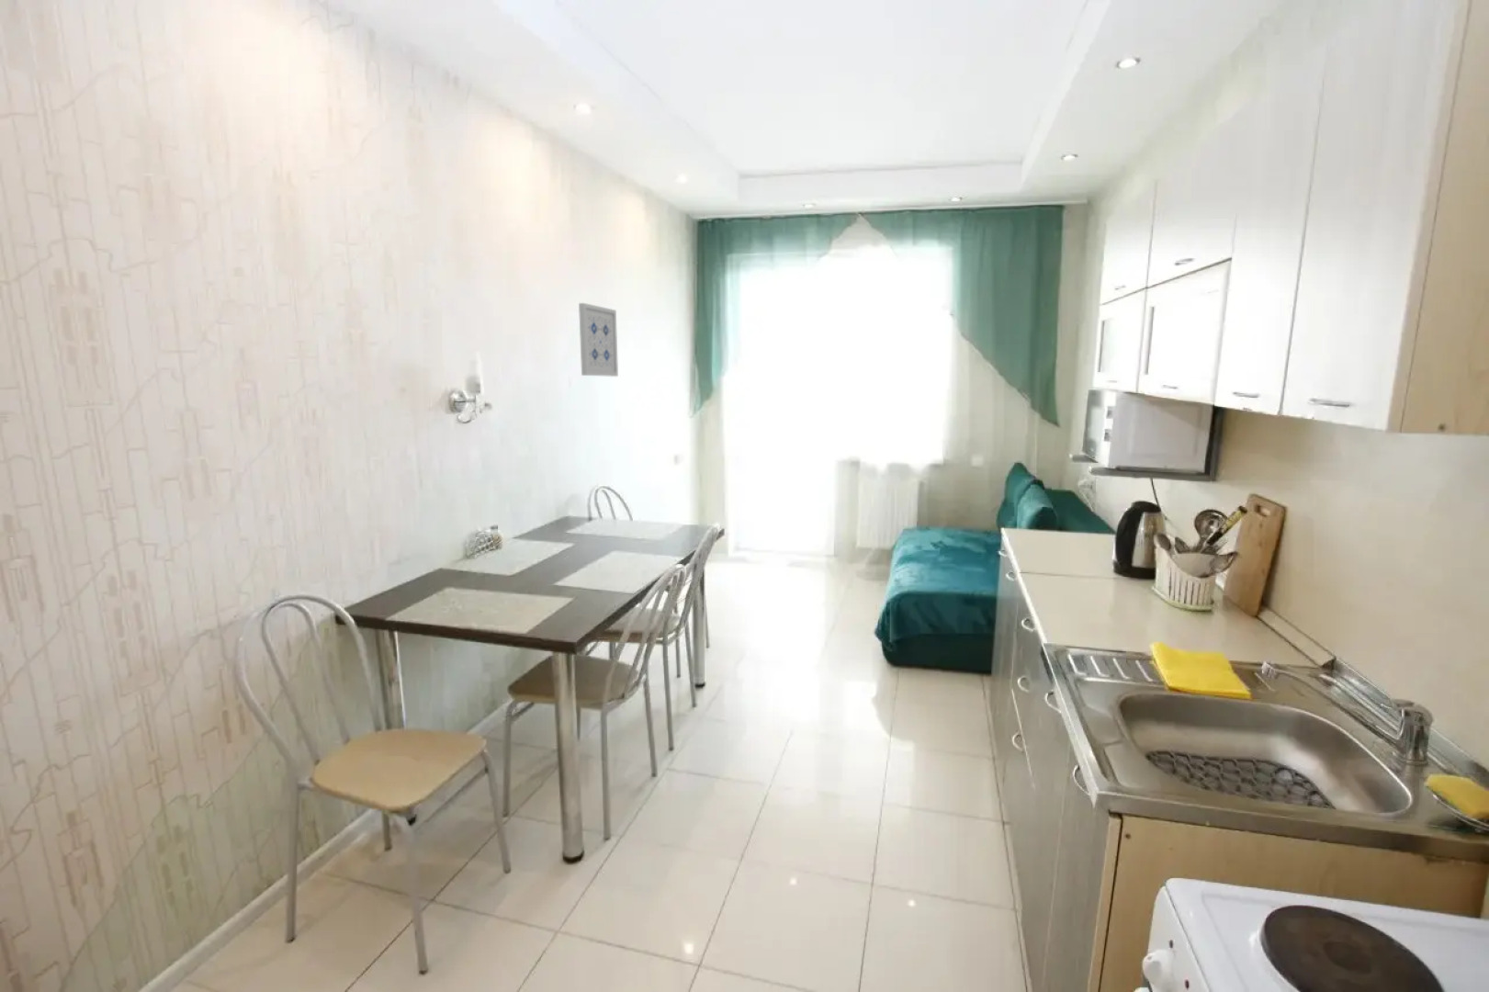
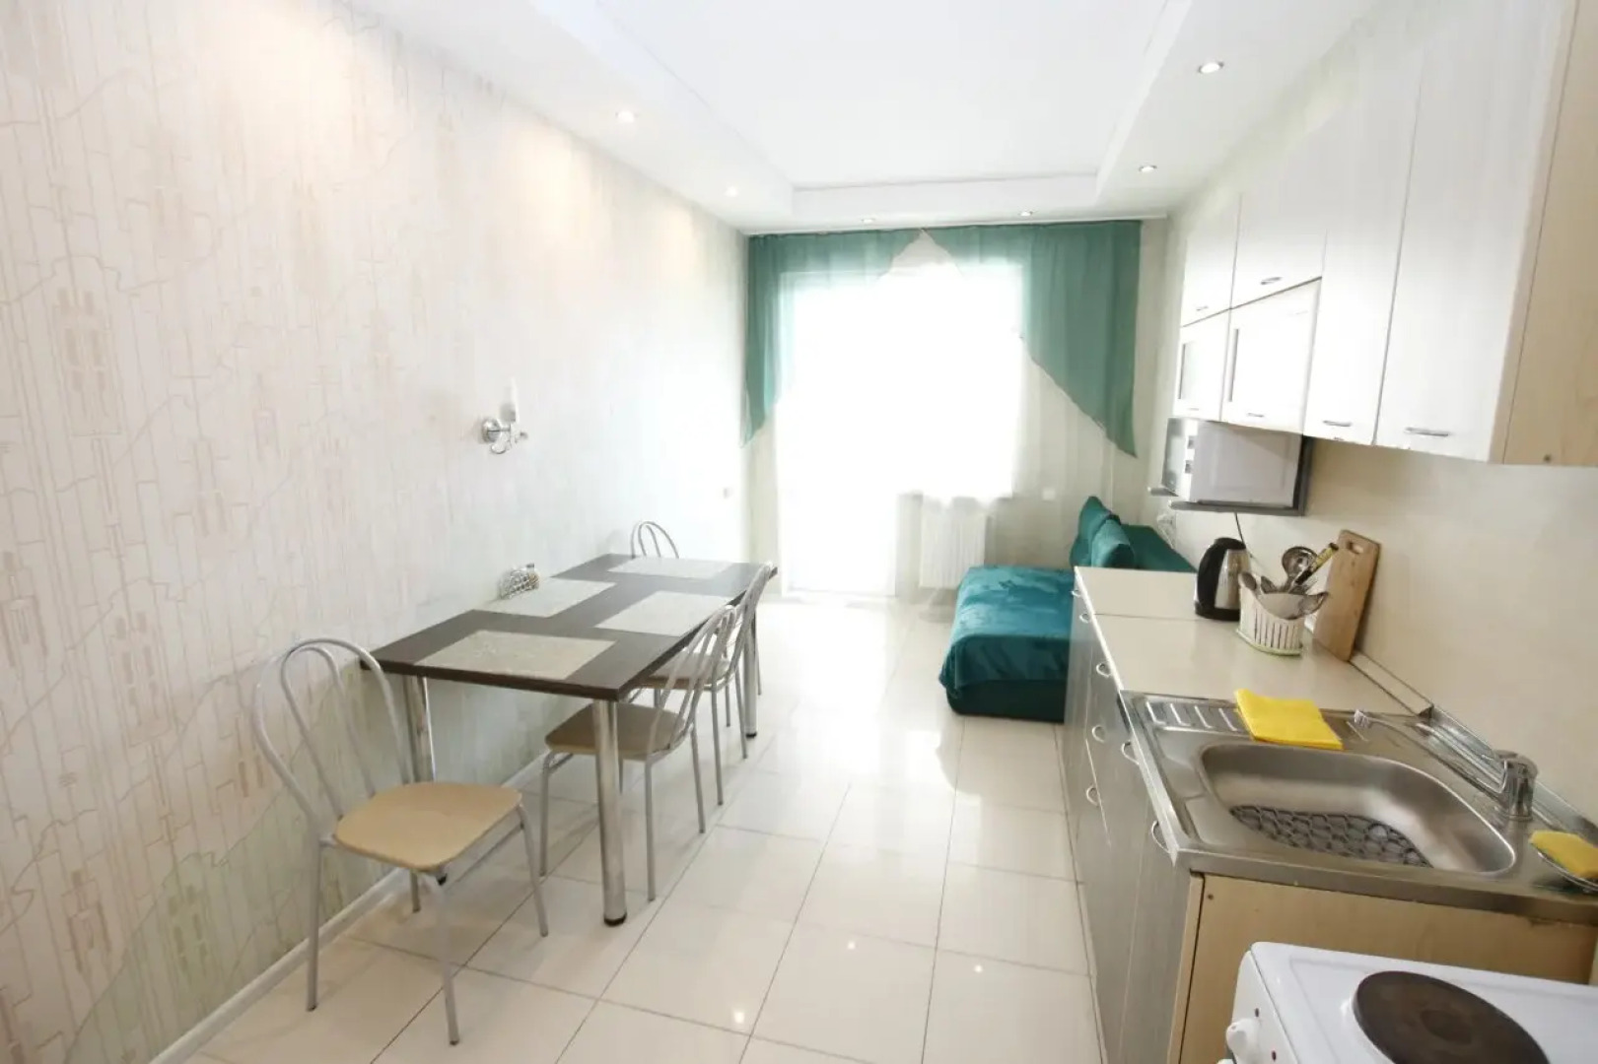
- wall art (599, 341)
